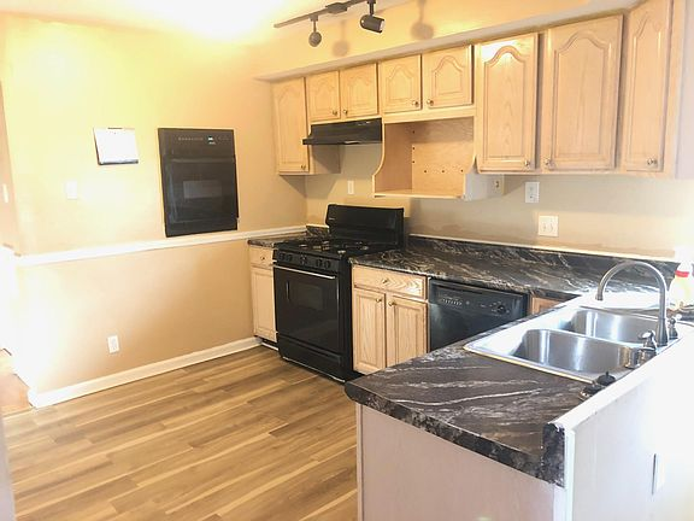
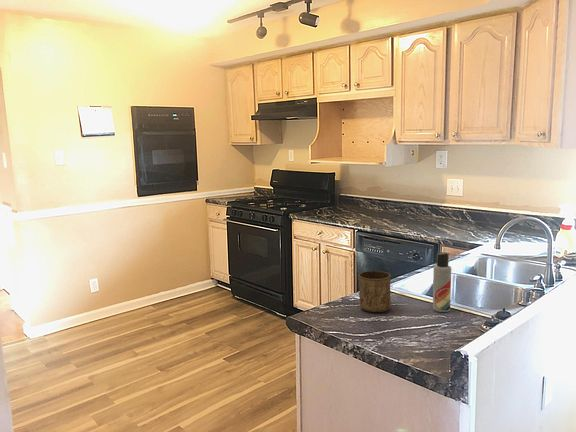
+ cup (374, 291)
+ lotion bottle (442, 281)
